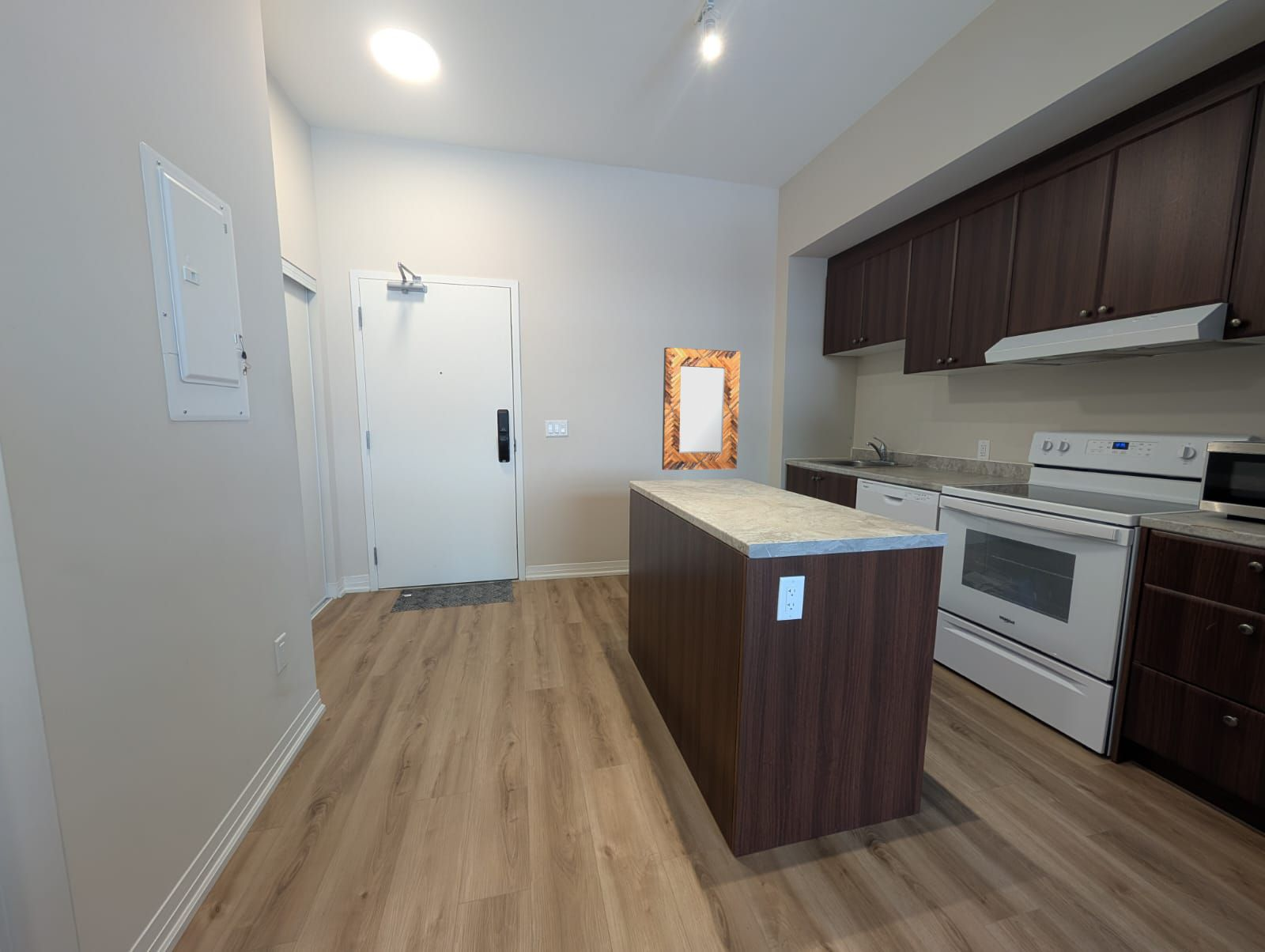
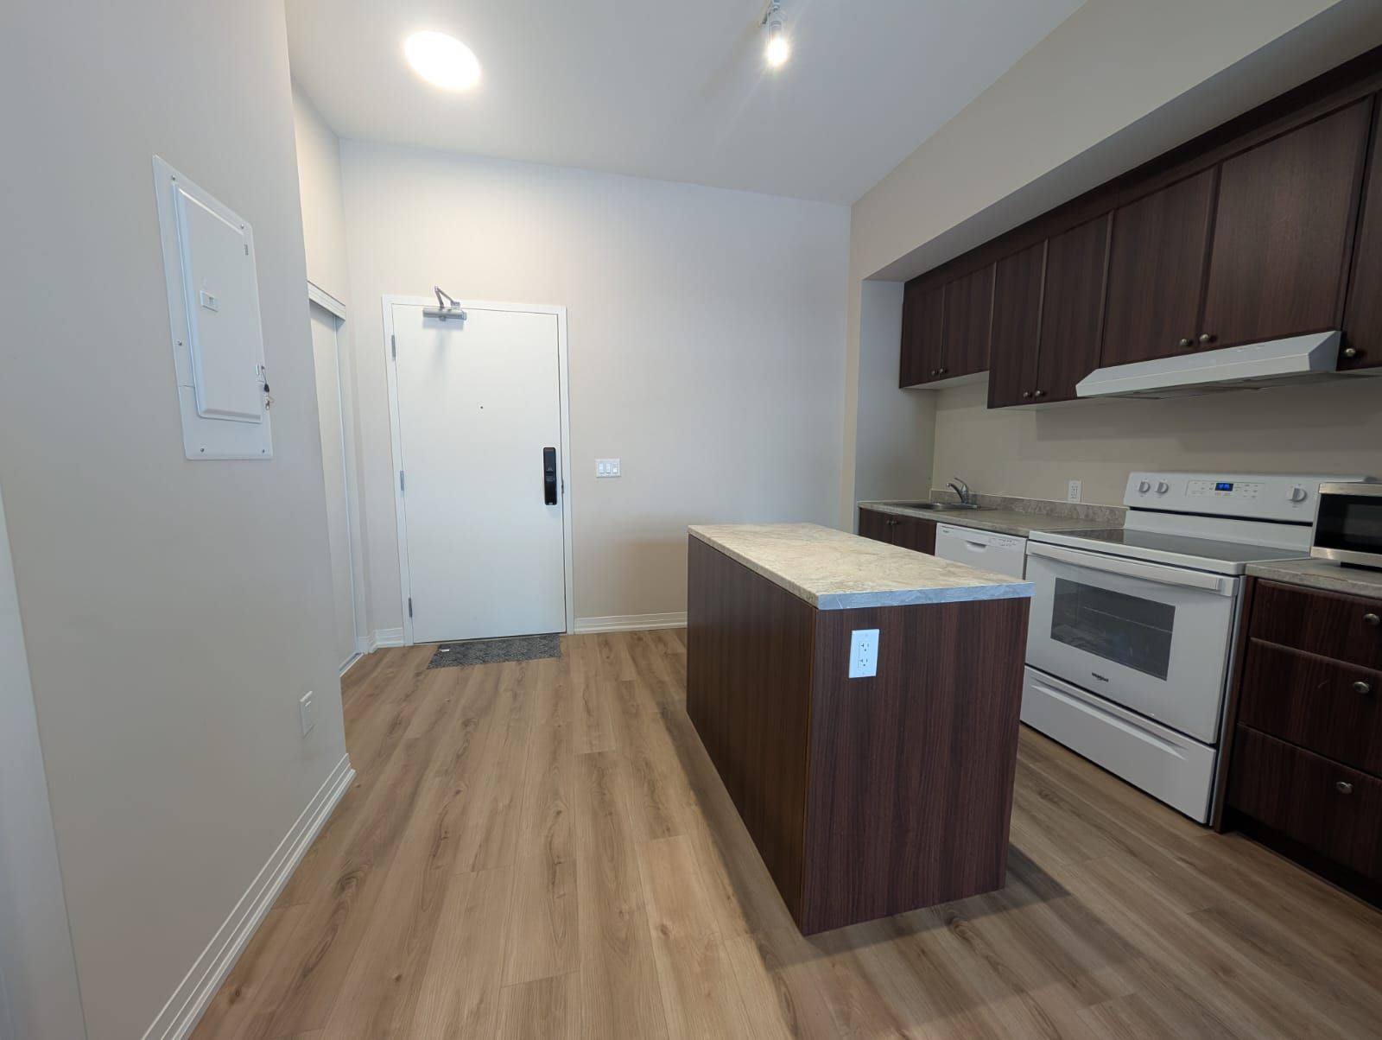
- home mirror (701, 410)
